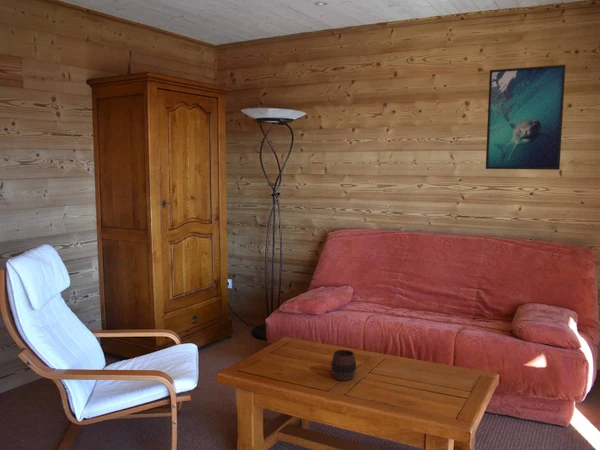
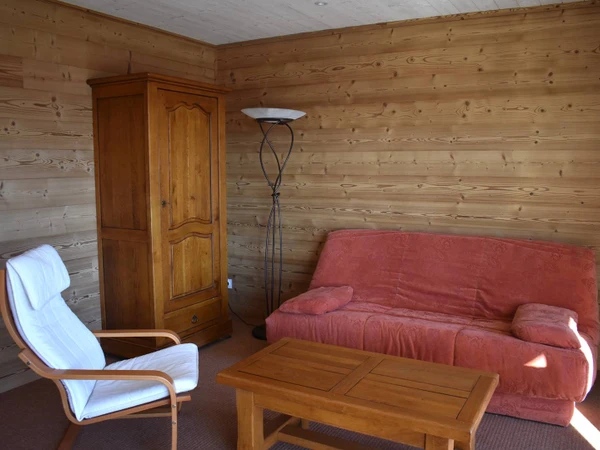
- cup (343, 365)
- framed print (524, 118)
